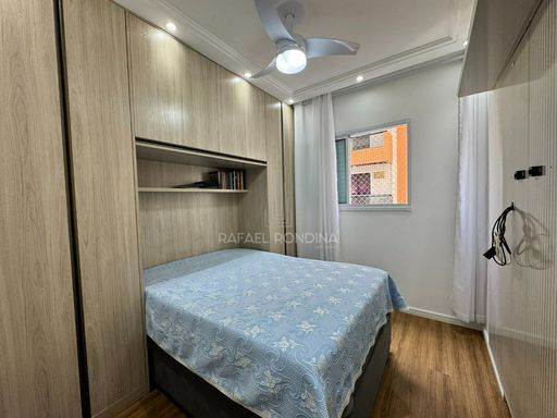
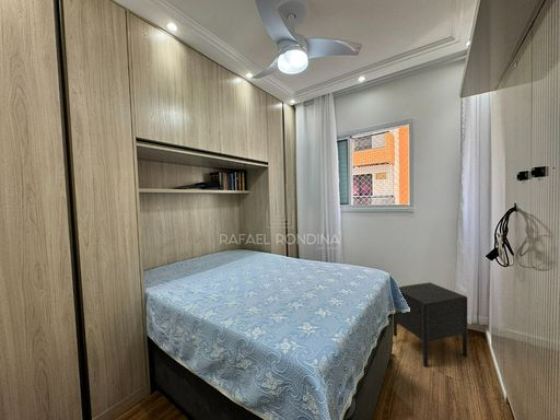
+ nightstand (428, 319)
